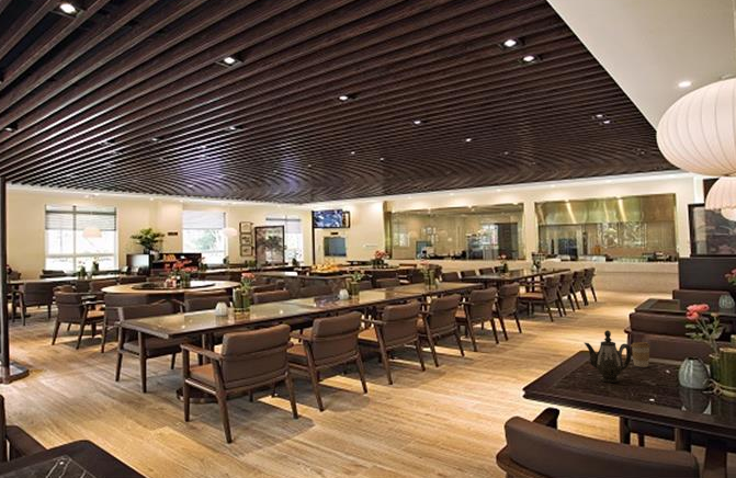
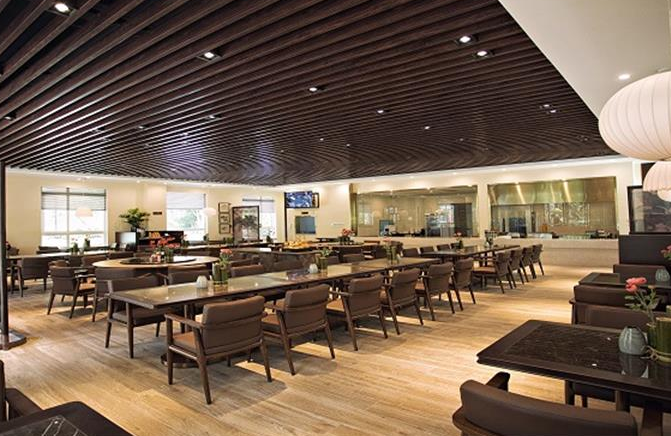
- teapot (607, 355)
- coffee cup (641, 353)
